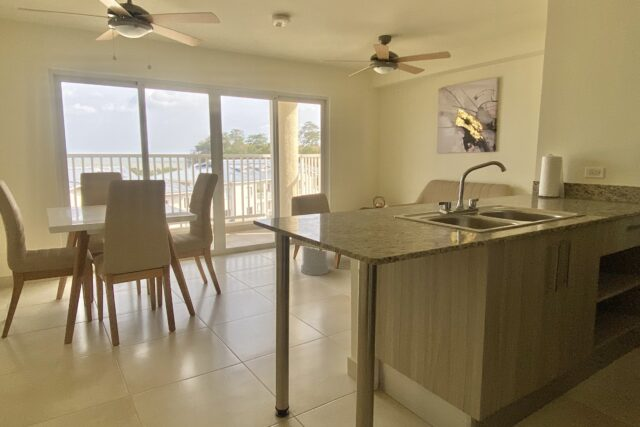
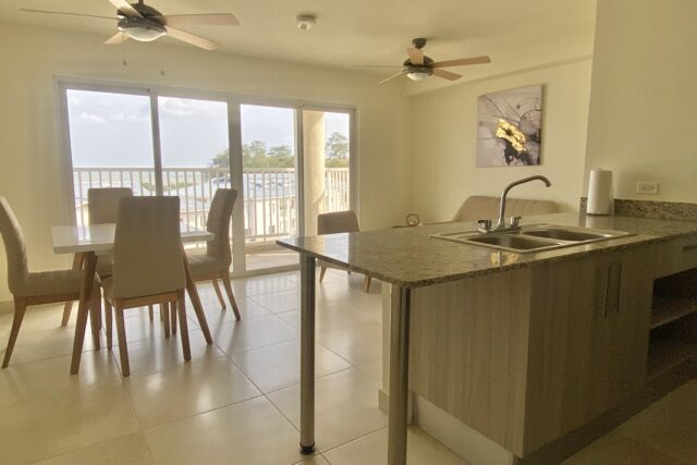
- trash can (314, 250)
